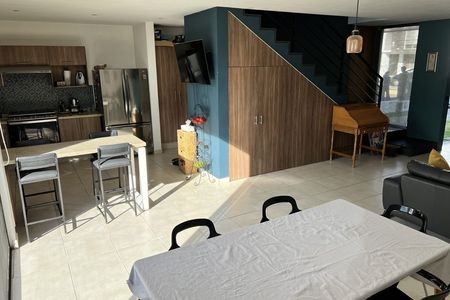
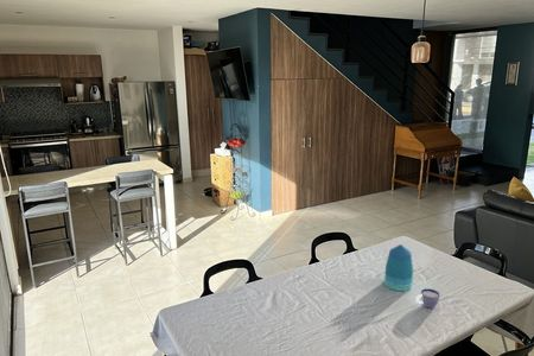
+ vase (399, 263)
+ cup (426, 299)
